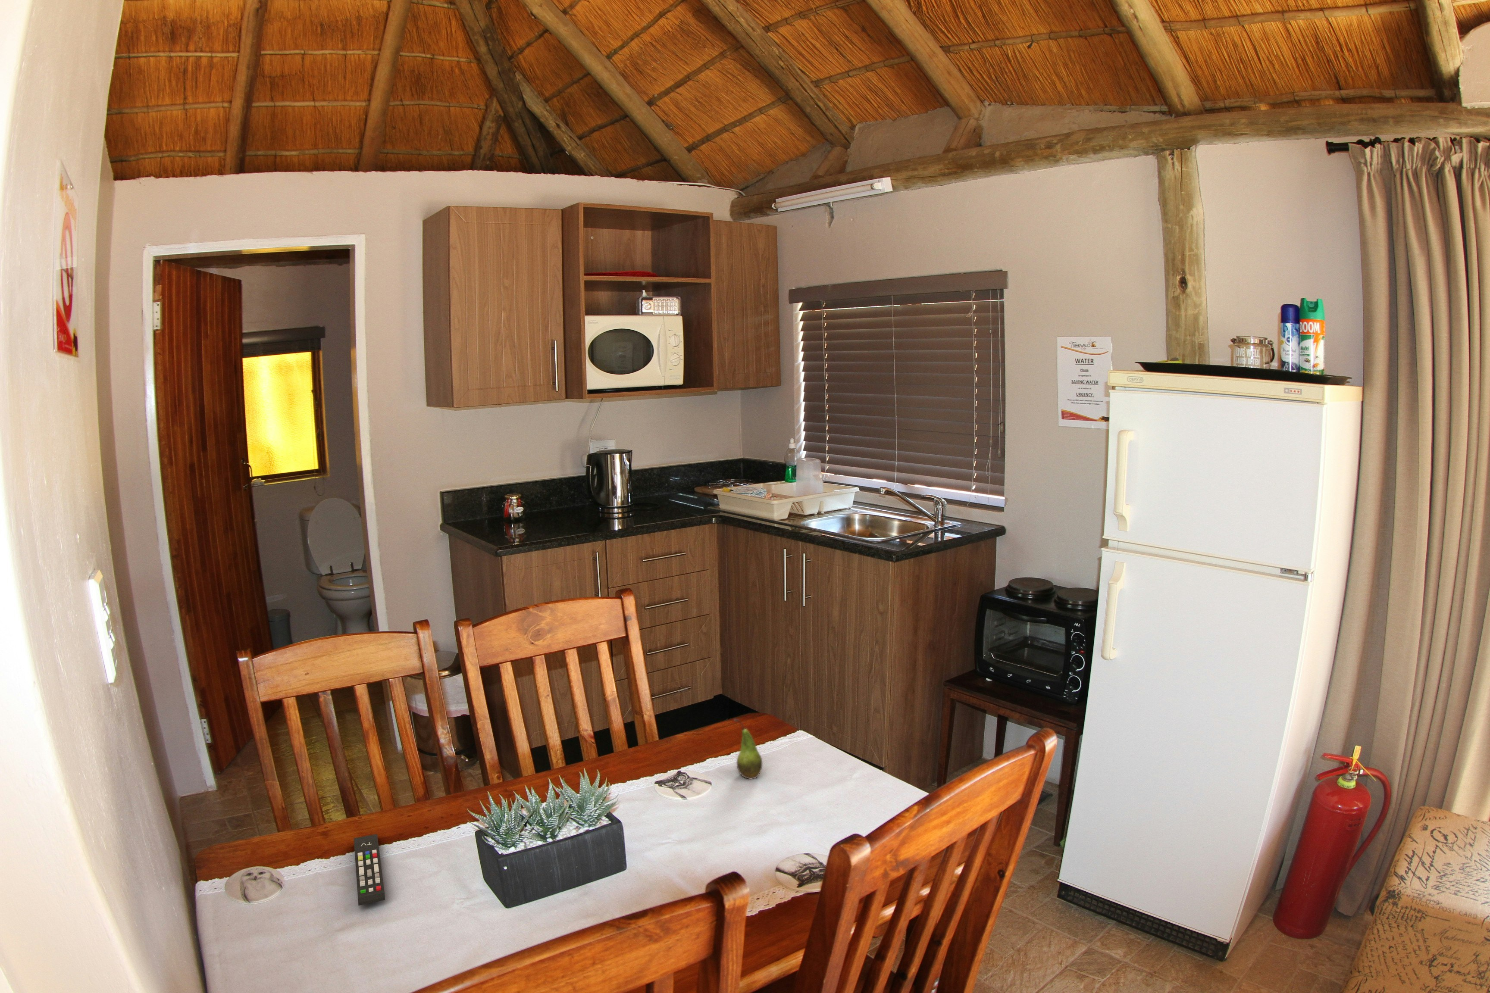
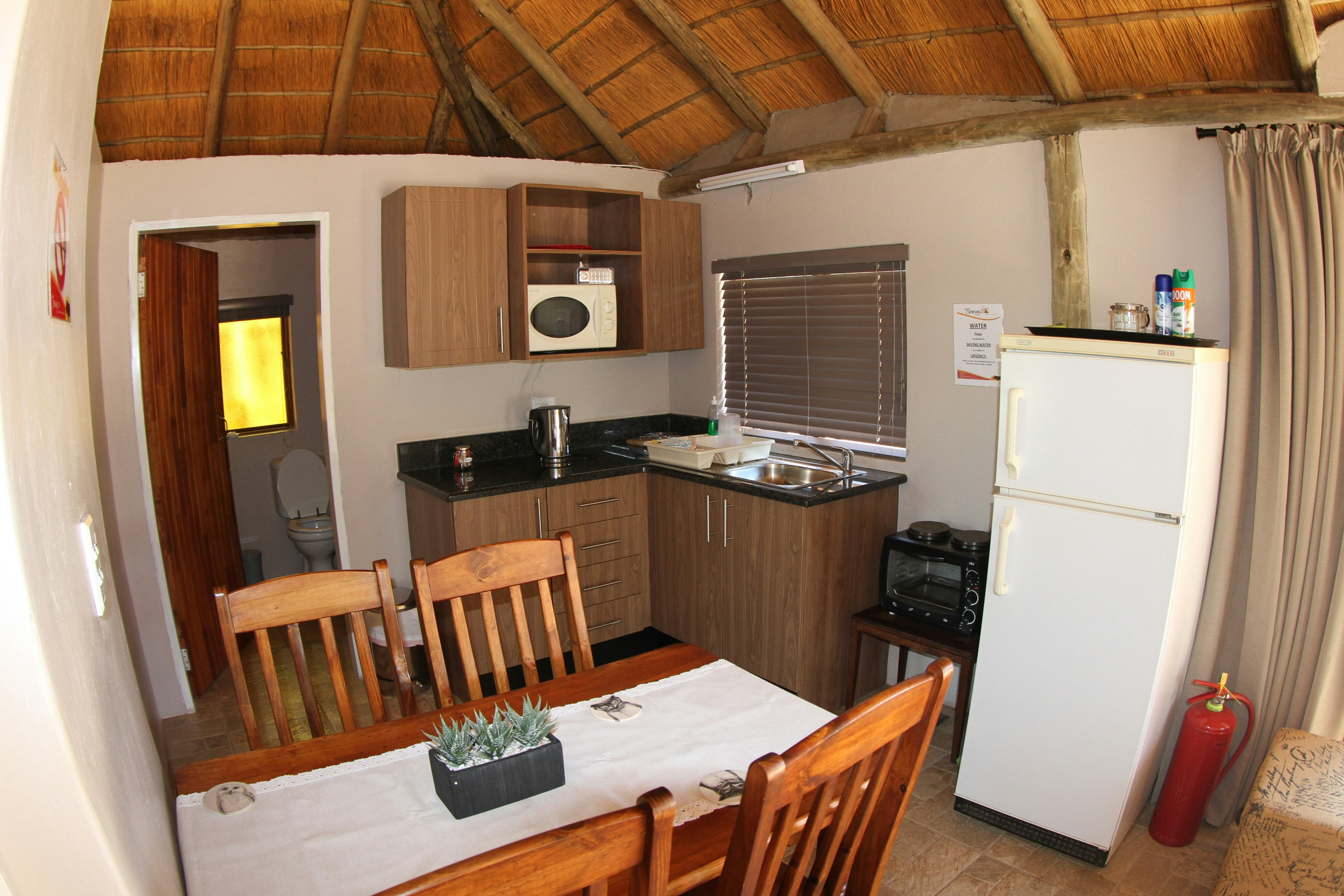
- fruit (749, 747)
- remote control (368, 867)
